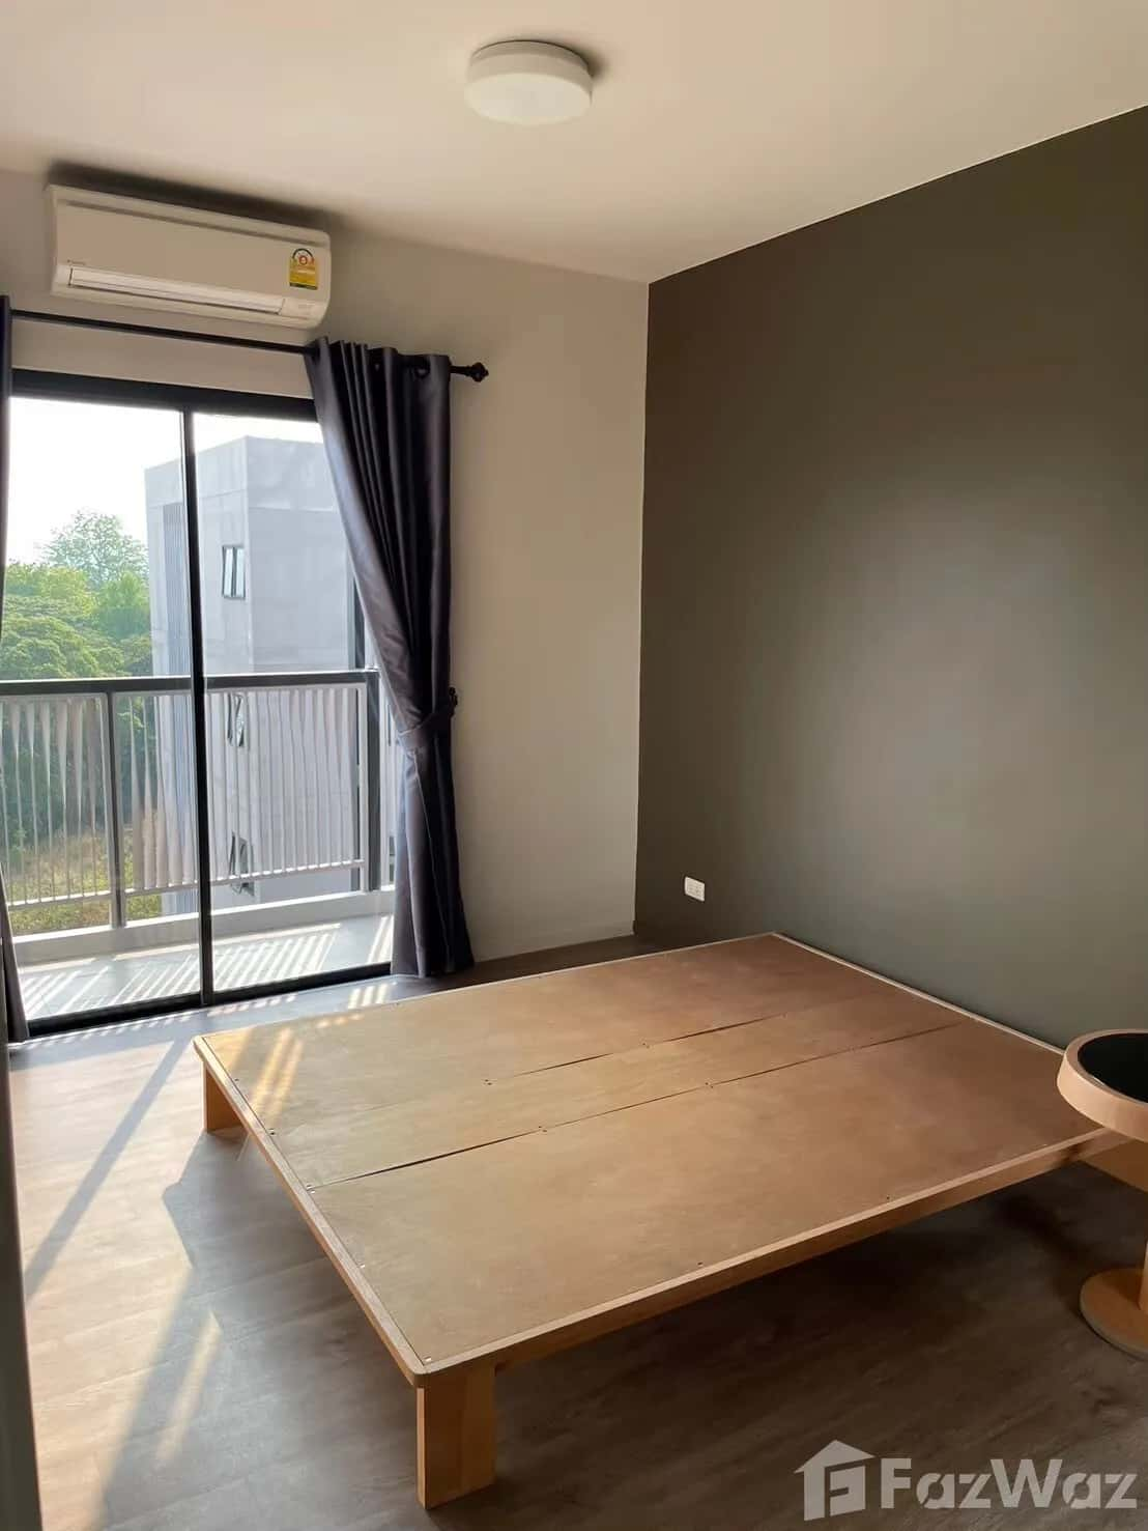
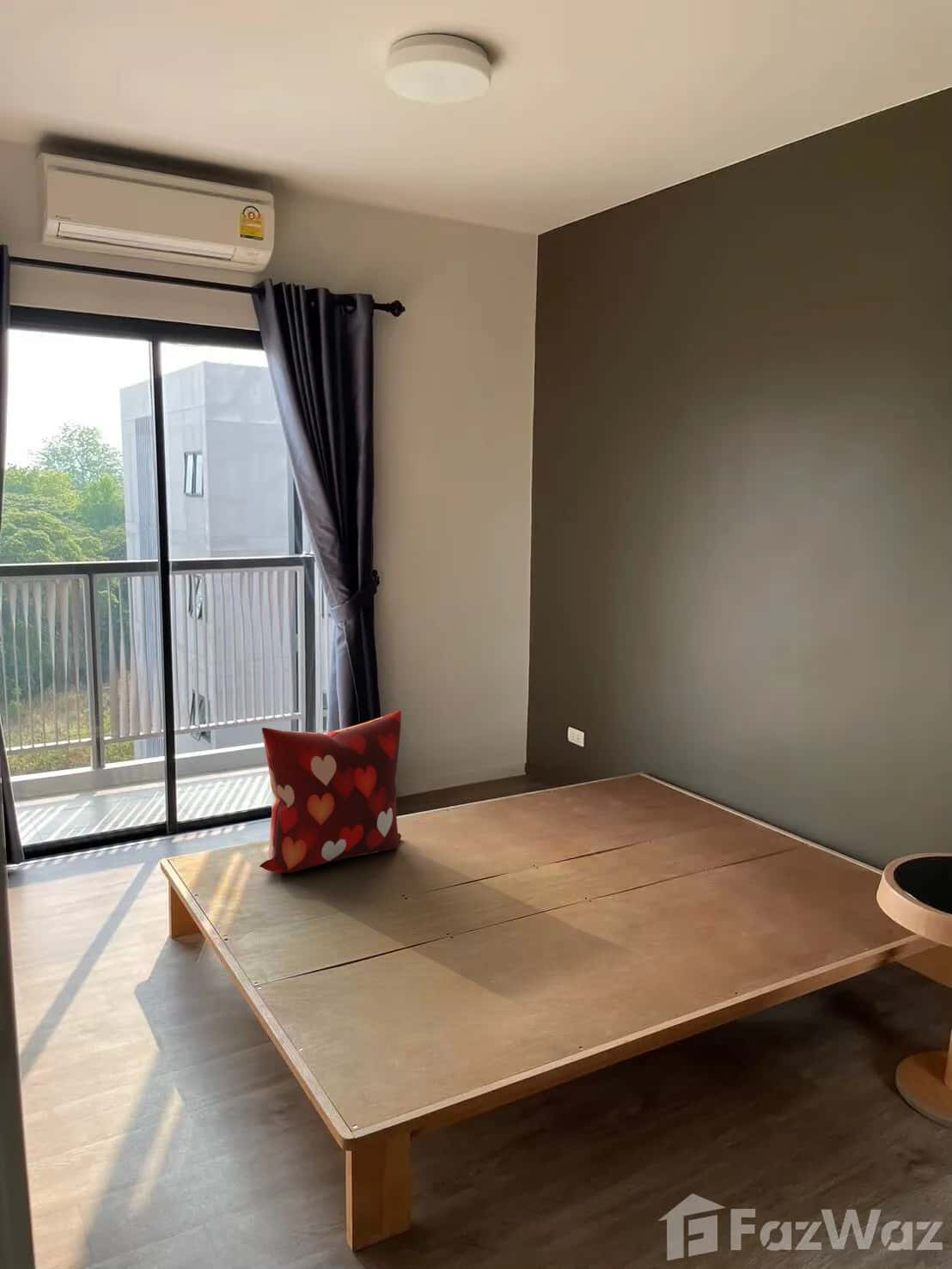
+ decorative pillow (333, 788)
